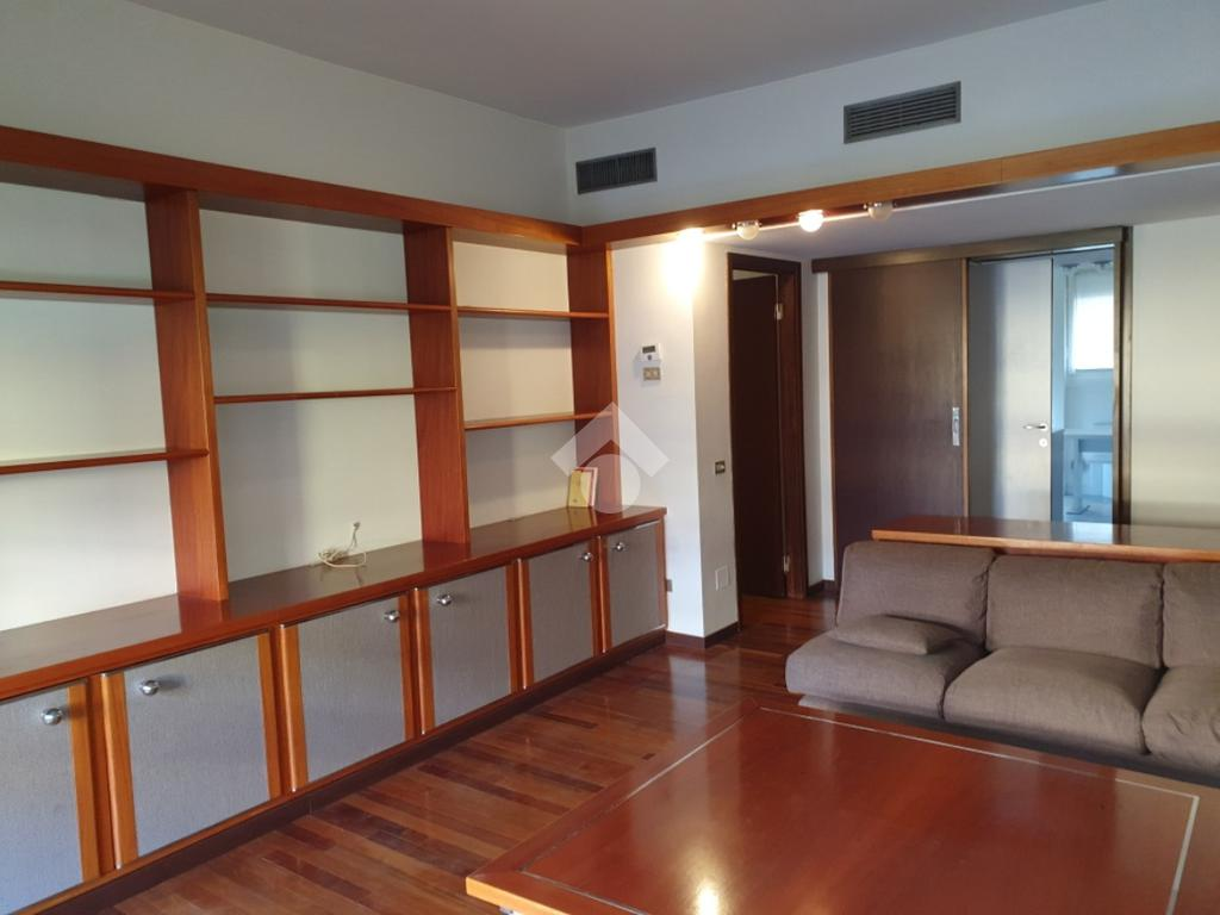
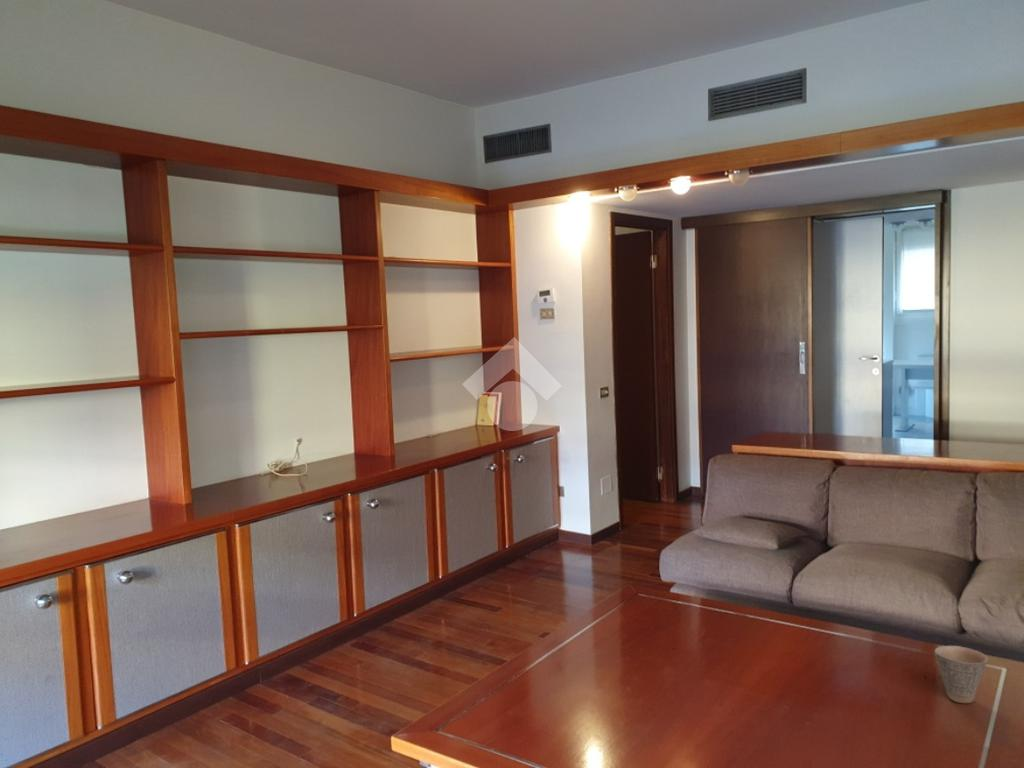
+ cup (960, 675)
